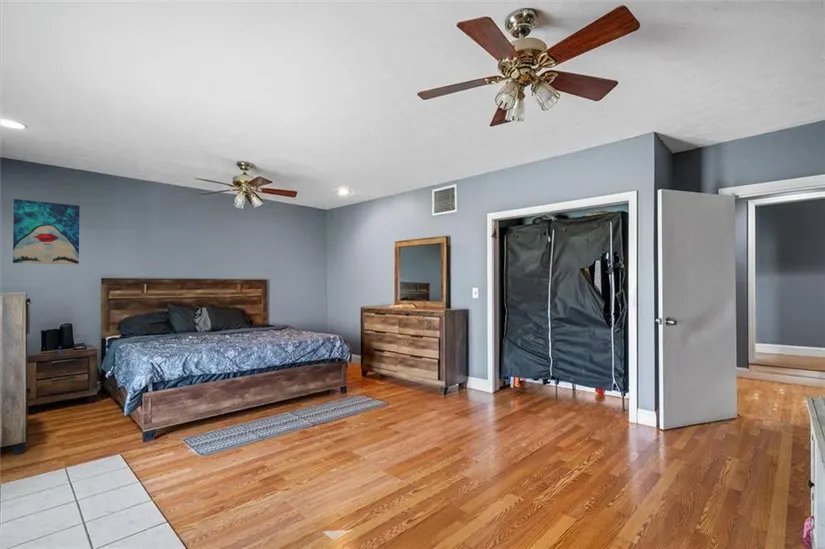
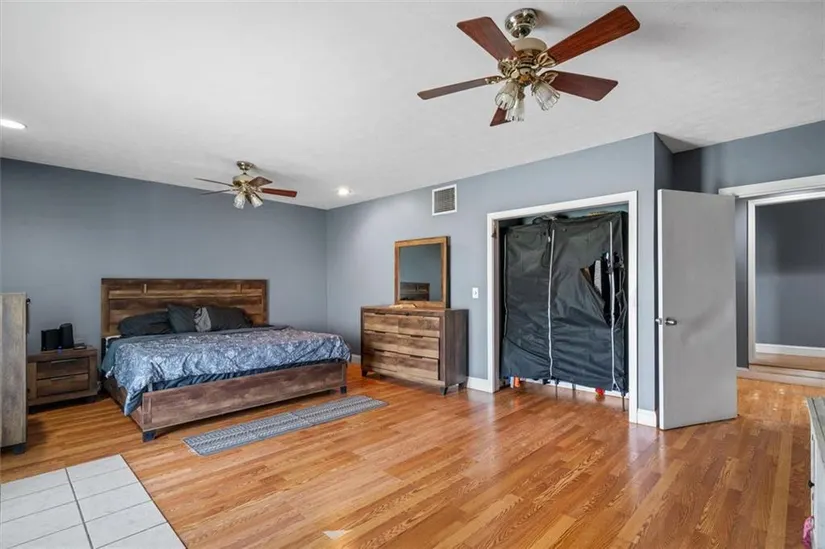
- wall art (47, 233)
